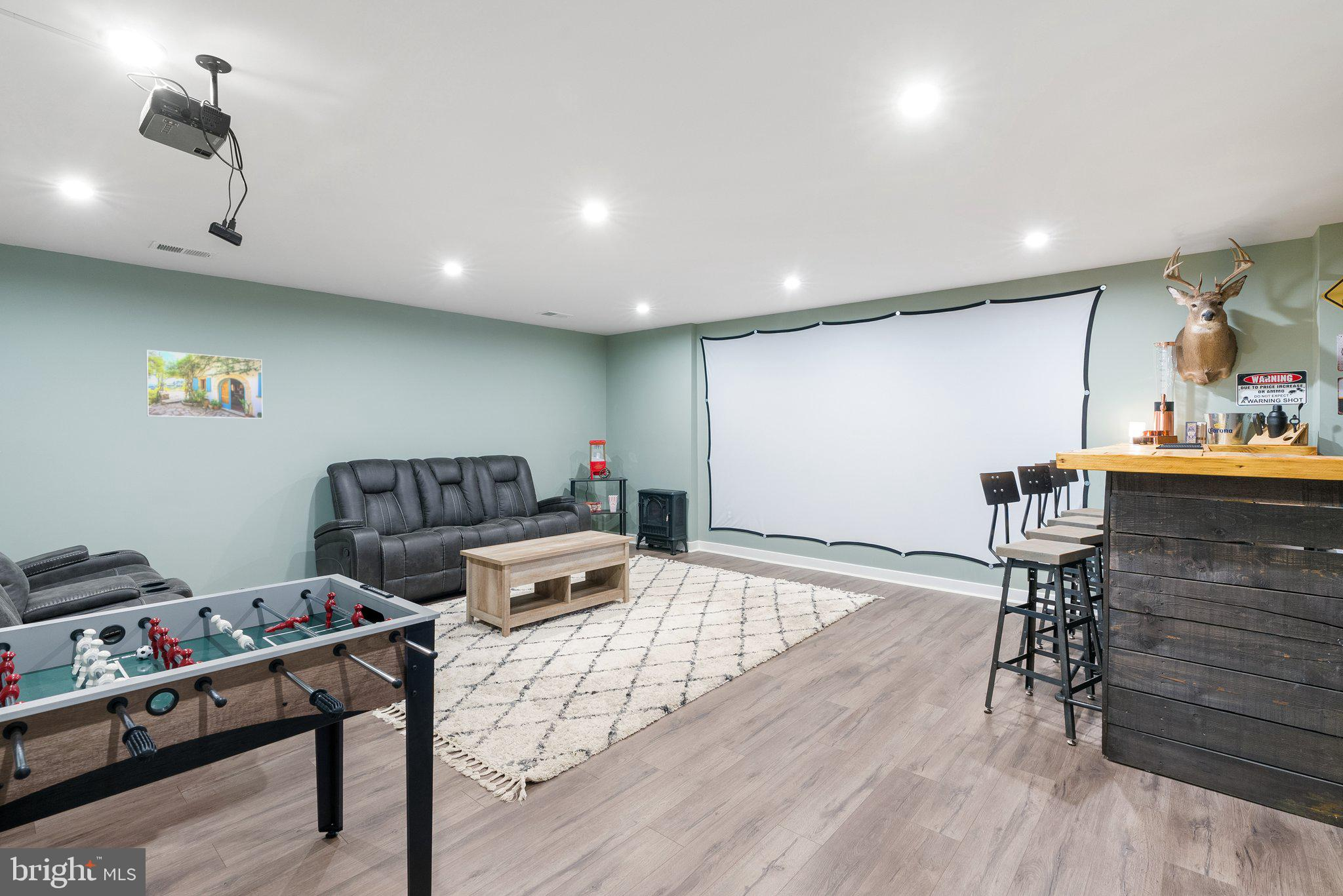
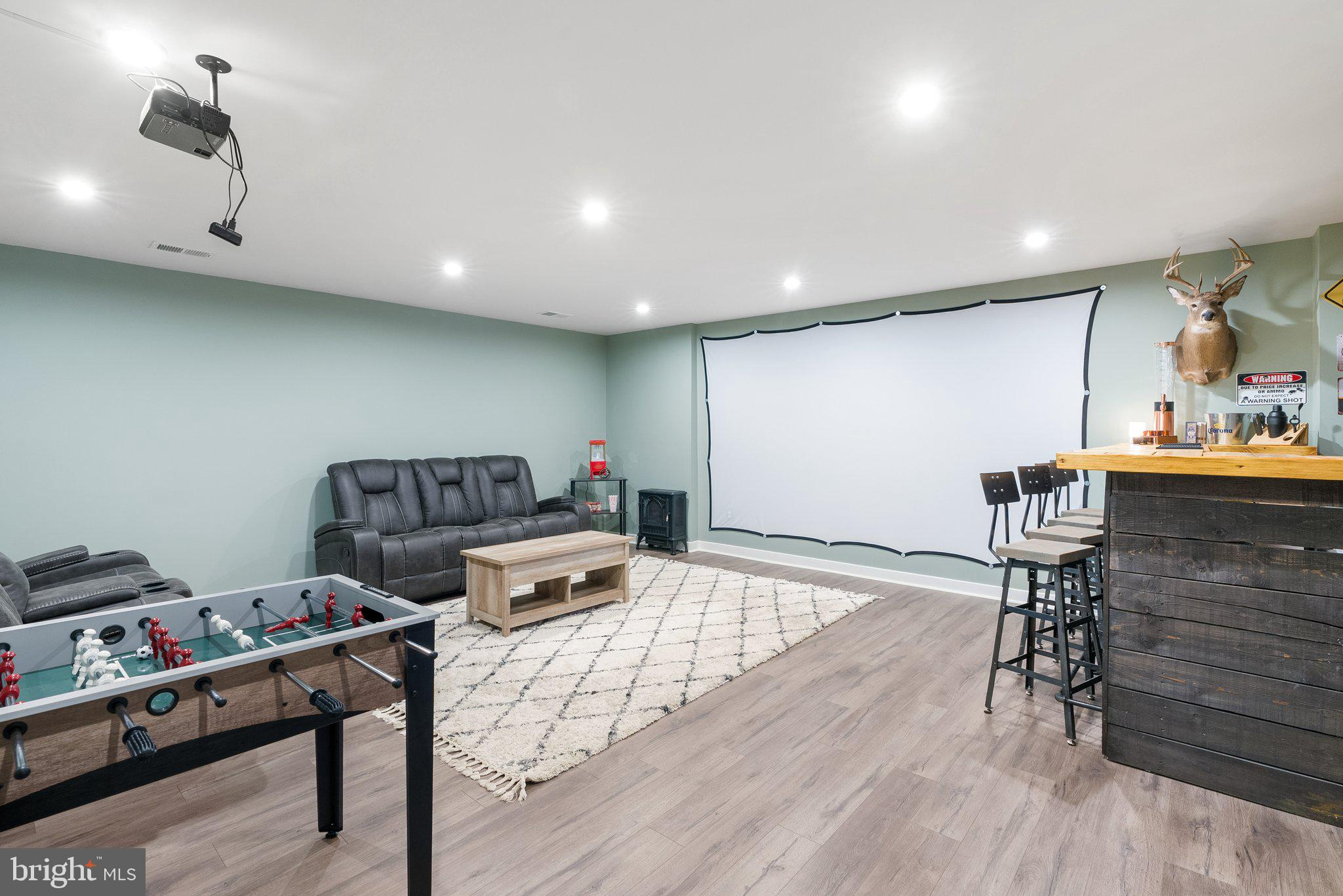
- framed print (207, 386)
